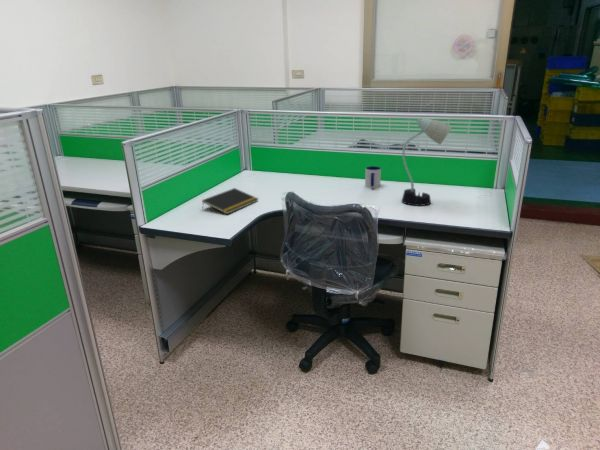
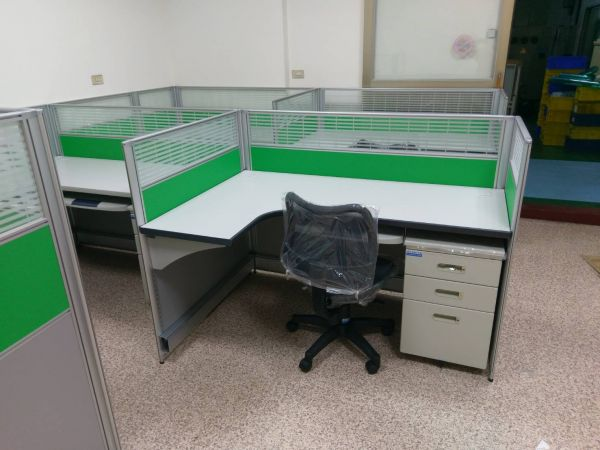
- notepad (231, 200)
- mug (372, 178)
- desk lamp (407, 168)
